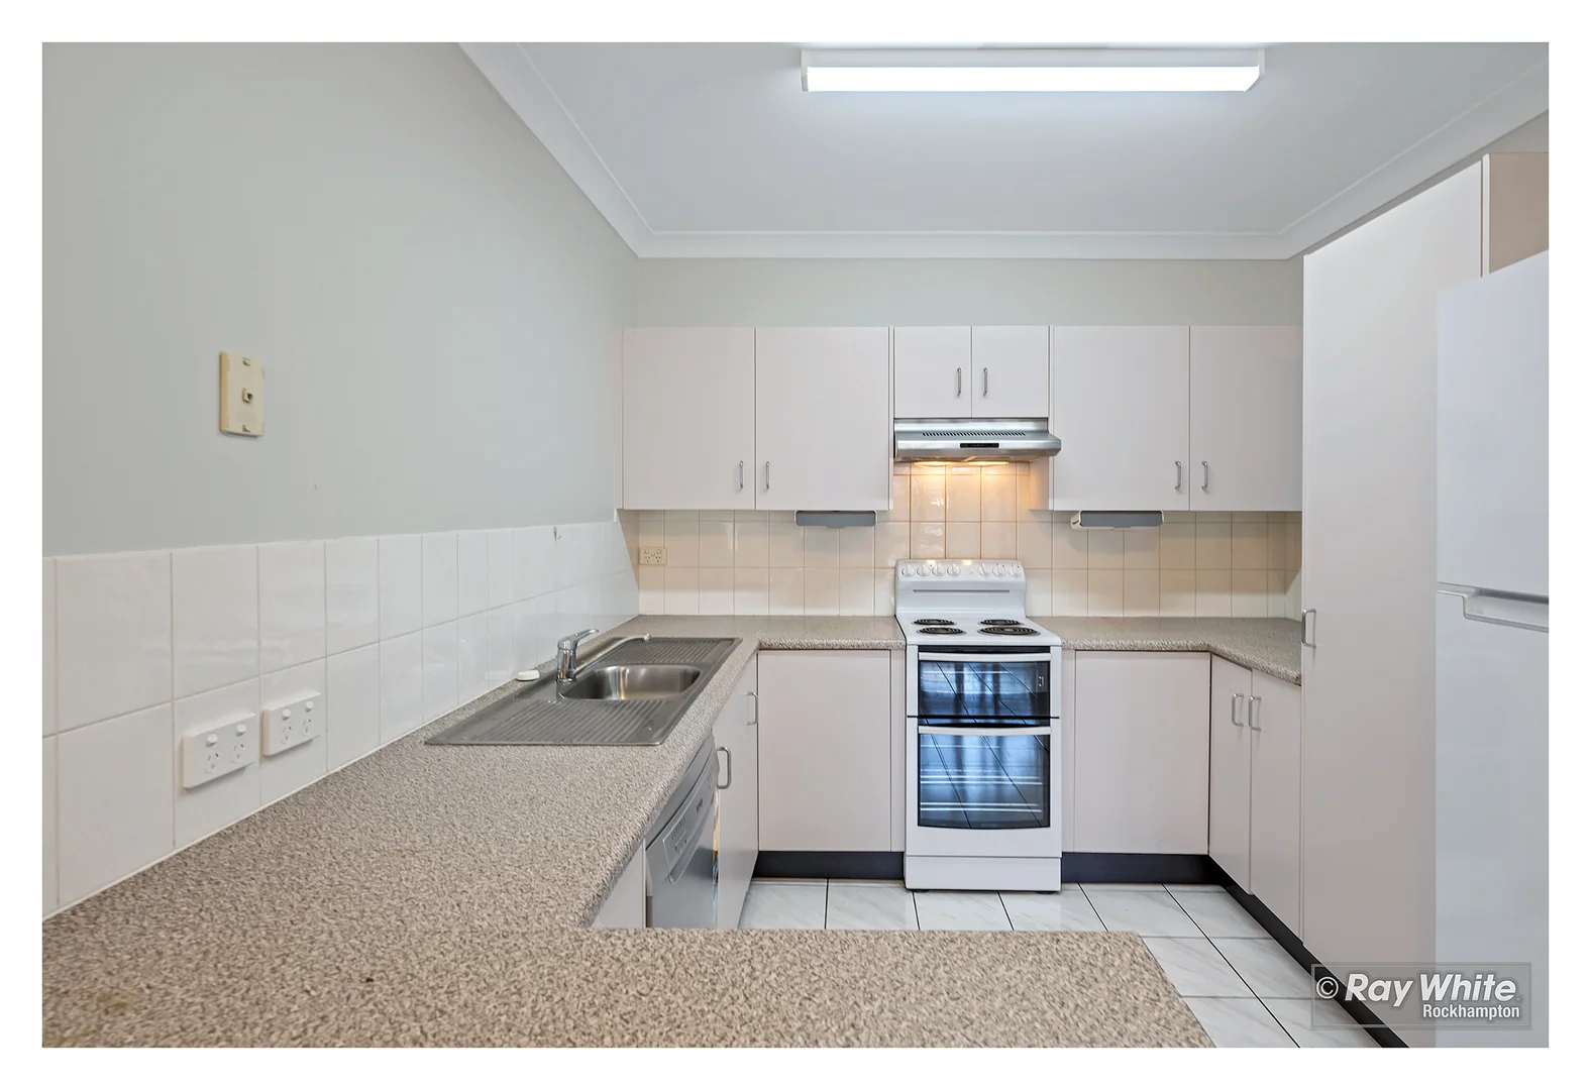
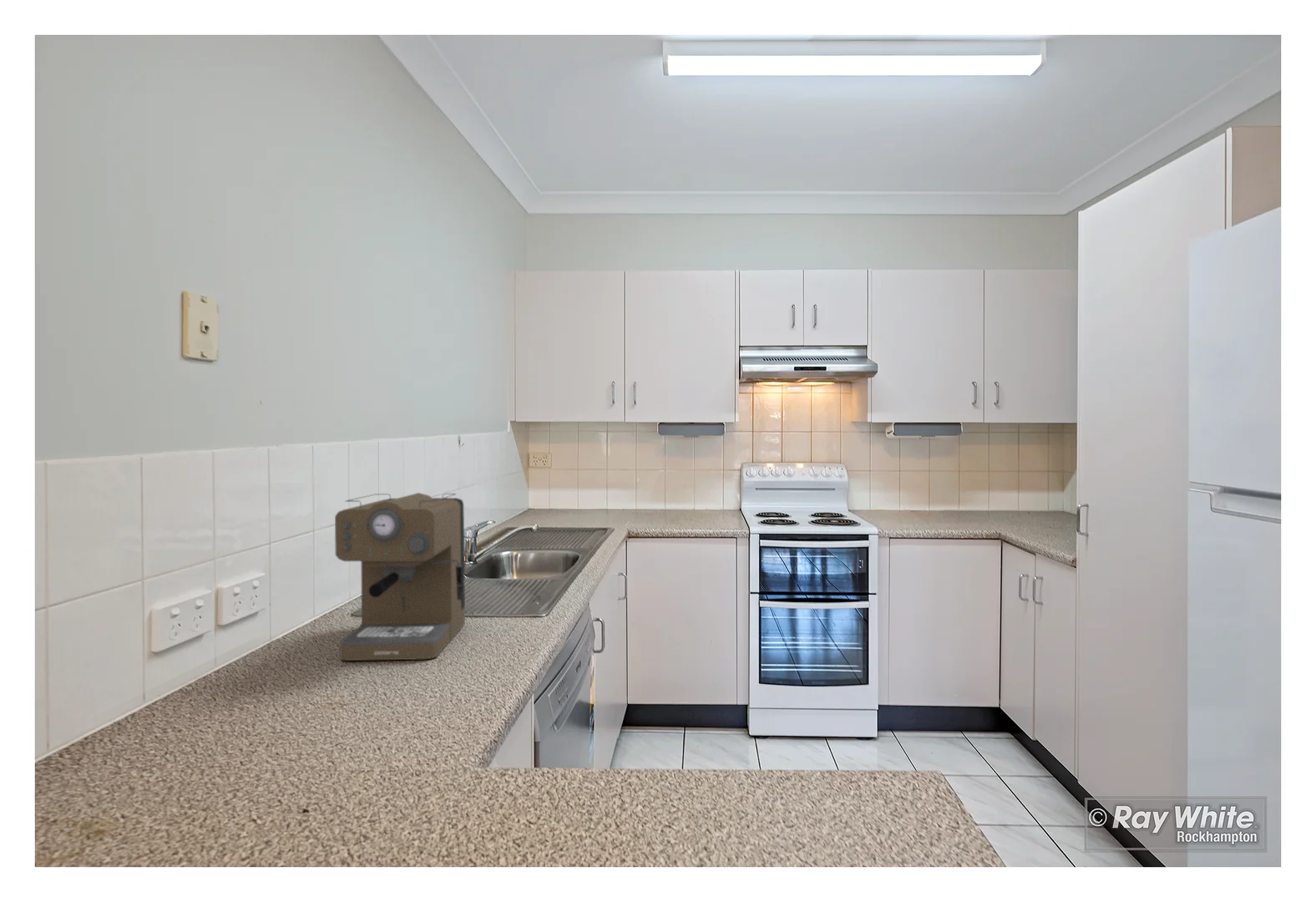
+ coffee maker (411, 570)
